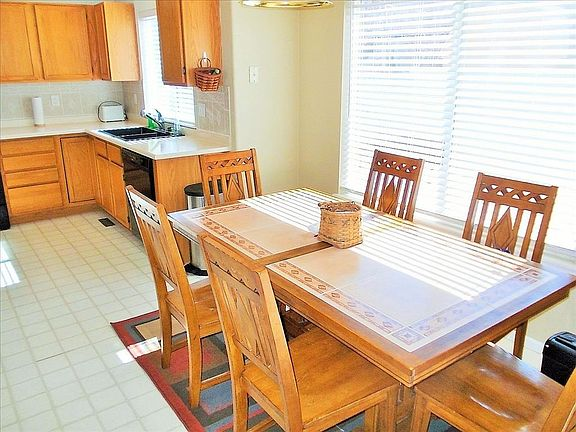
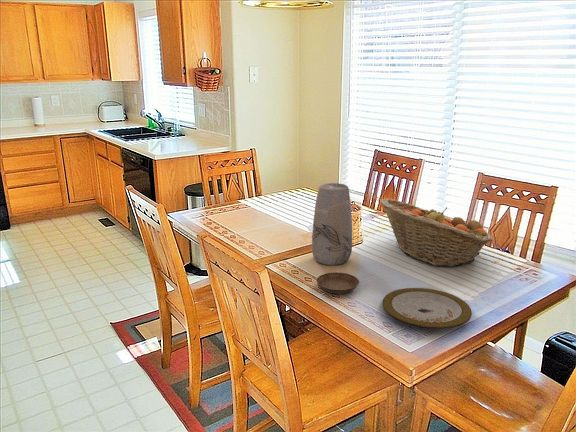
+ plate (425, 309)
+ saucer (337, 284)
+ fruit basket (432, 227)
+ vase (332, 223)
